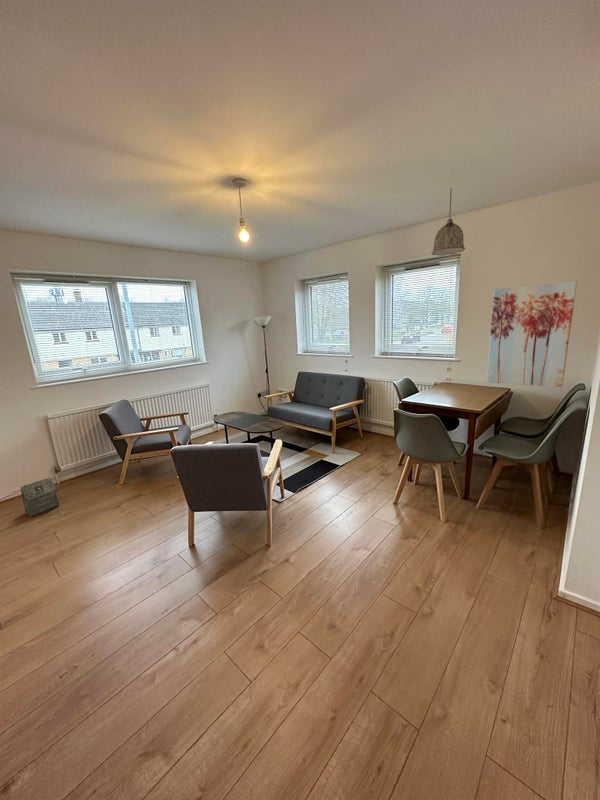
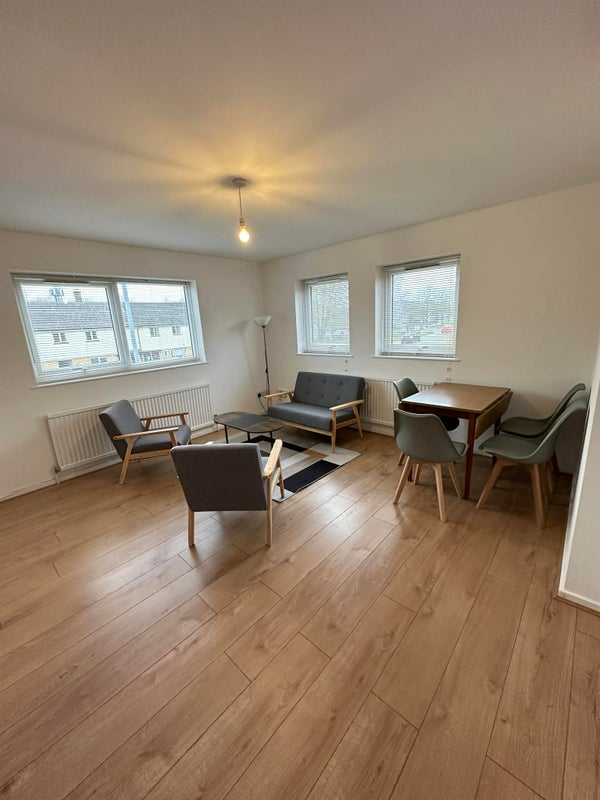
- wall art (527, 336)
- bag (39, 495)
- pendant lamp (449, 220)
